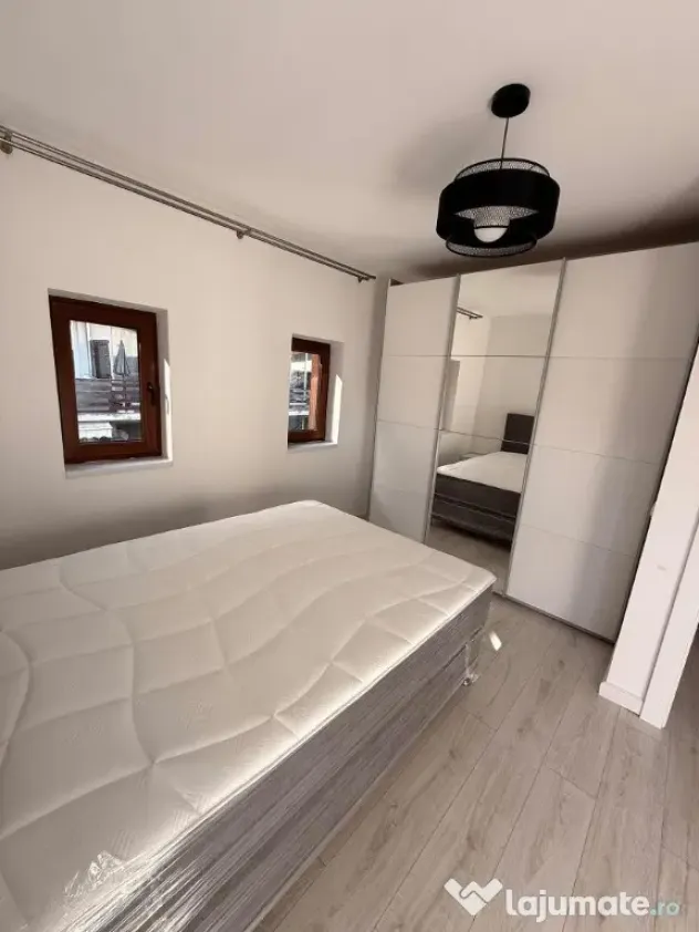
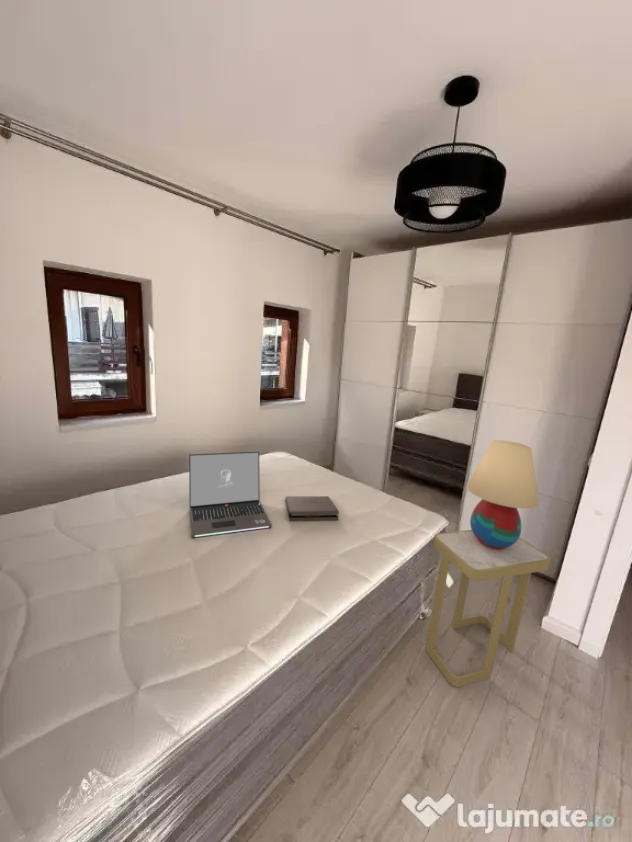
+ pizza box (310, 505)
+ laptop (229, 490)
+ side table (465, 598)
+ table lamp (500, 495)
